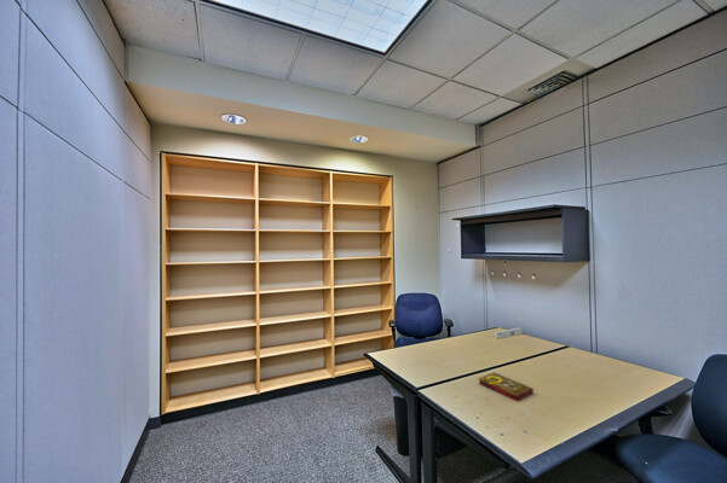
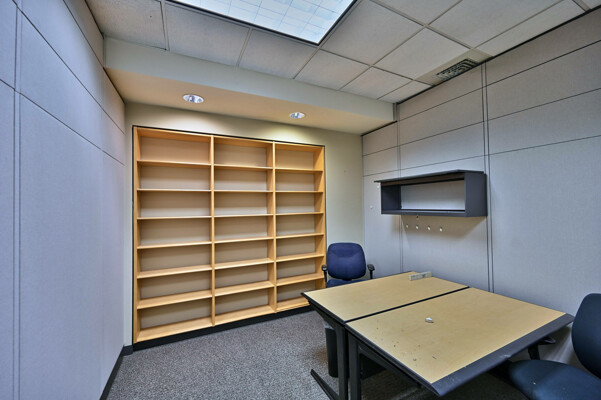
- book (504, 385)
